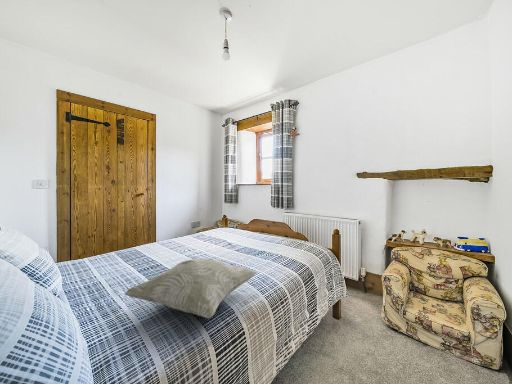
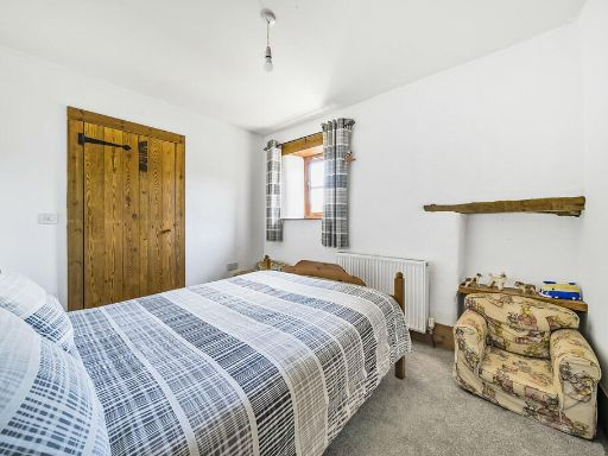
- decorative pillow (198, 281)
